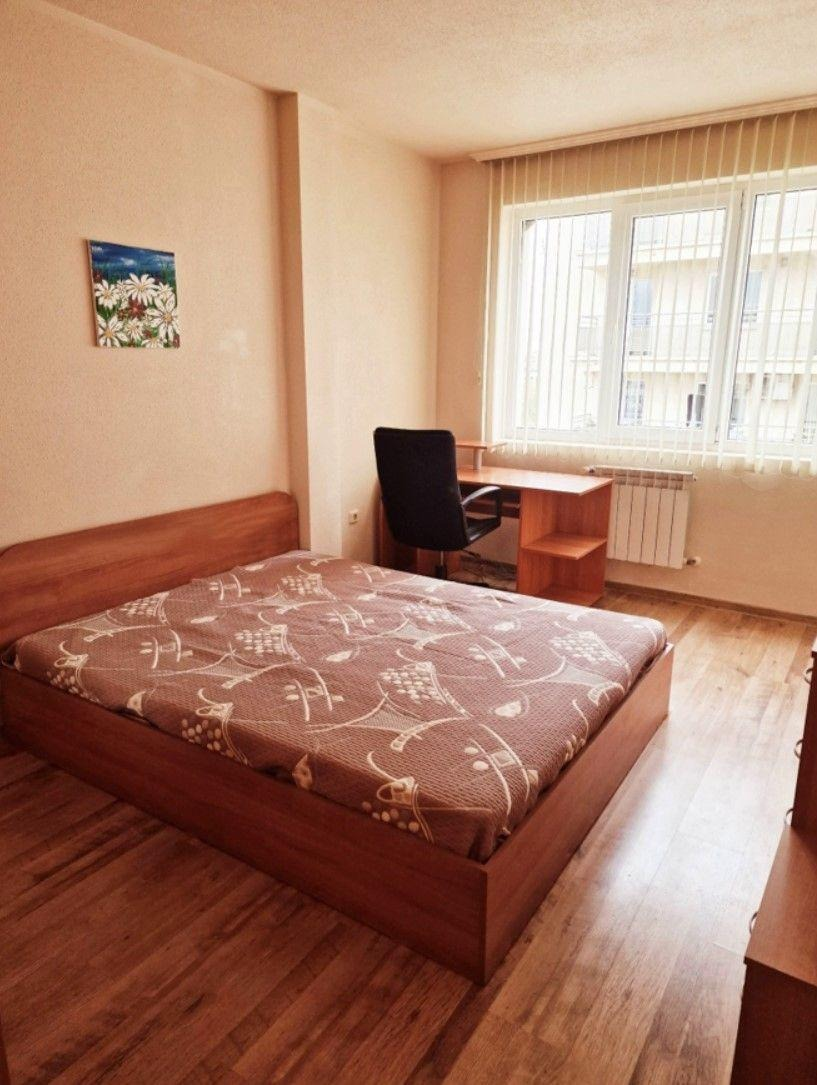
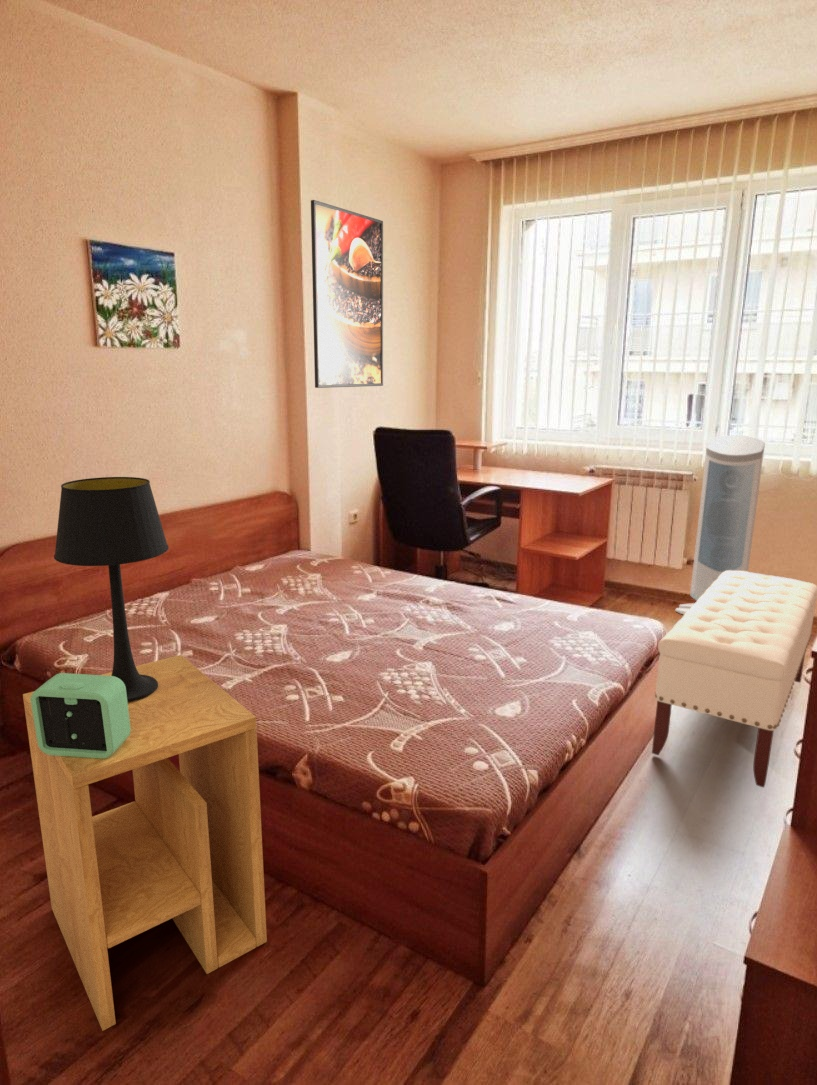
+ table lamp (116, 589)
+ bench (741, 660)
+ side table (146, 819)
+ air purifier (725, 528)
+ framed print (350, 301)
+ alarm clock (81, 714)
